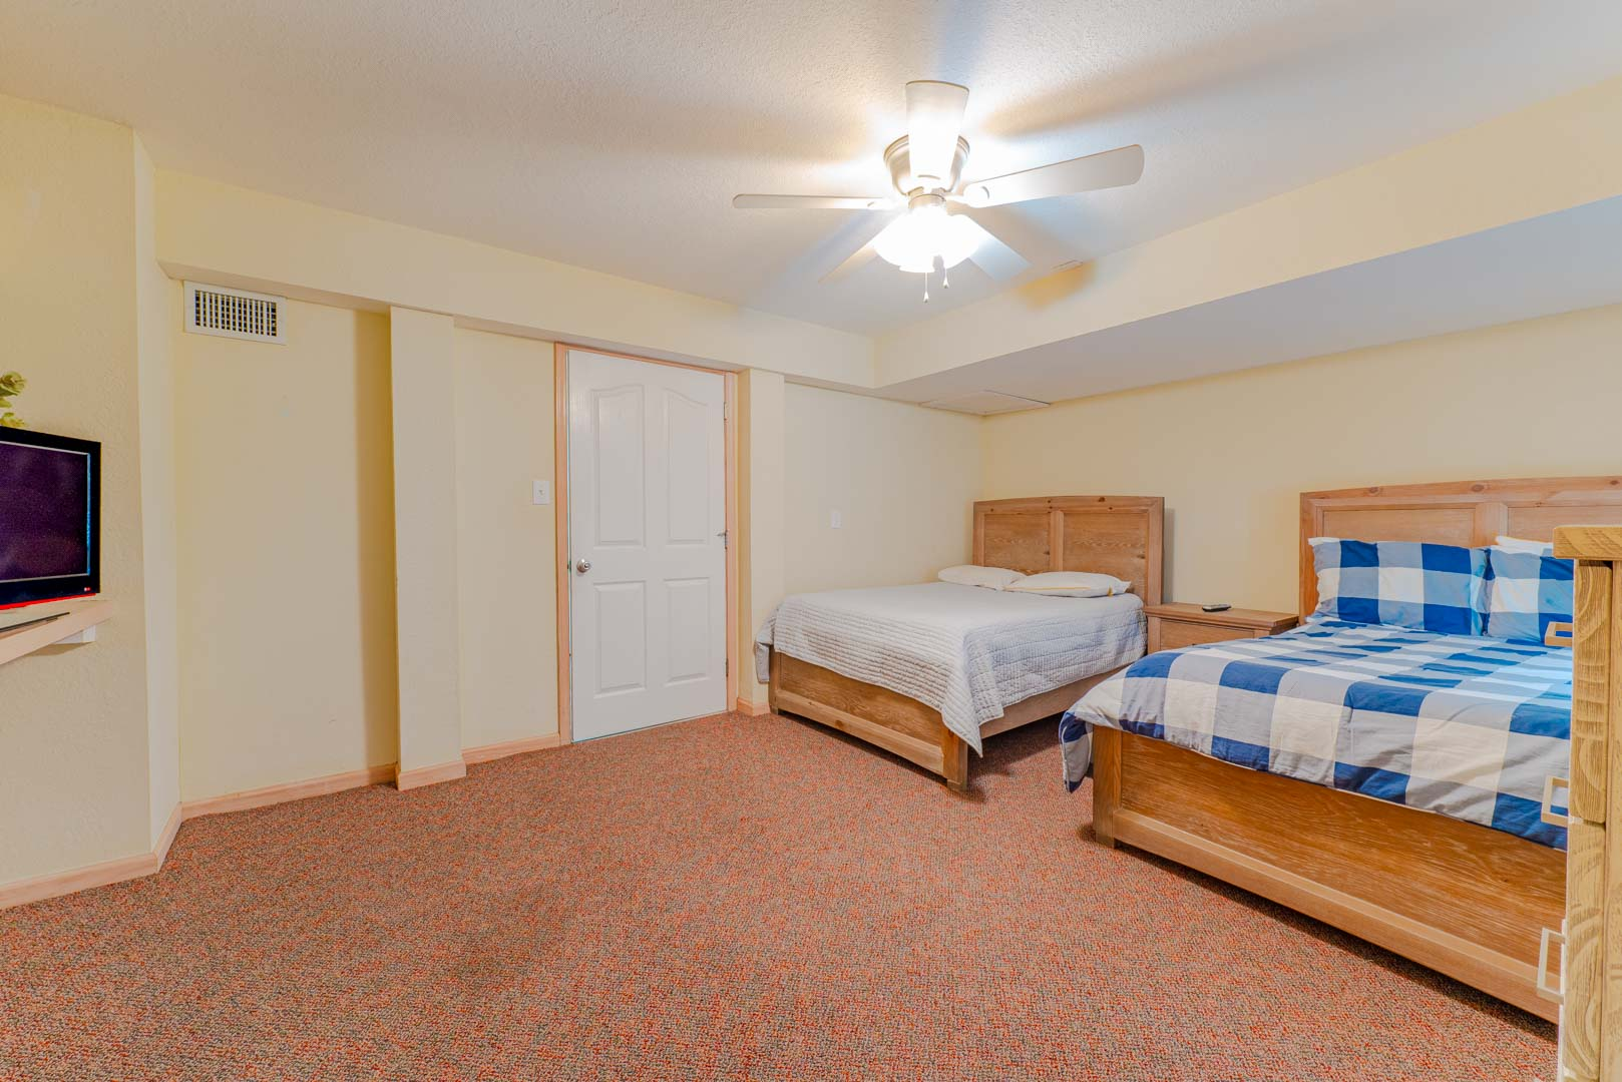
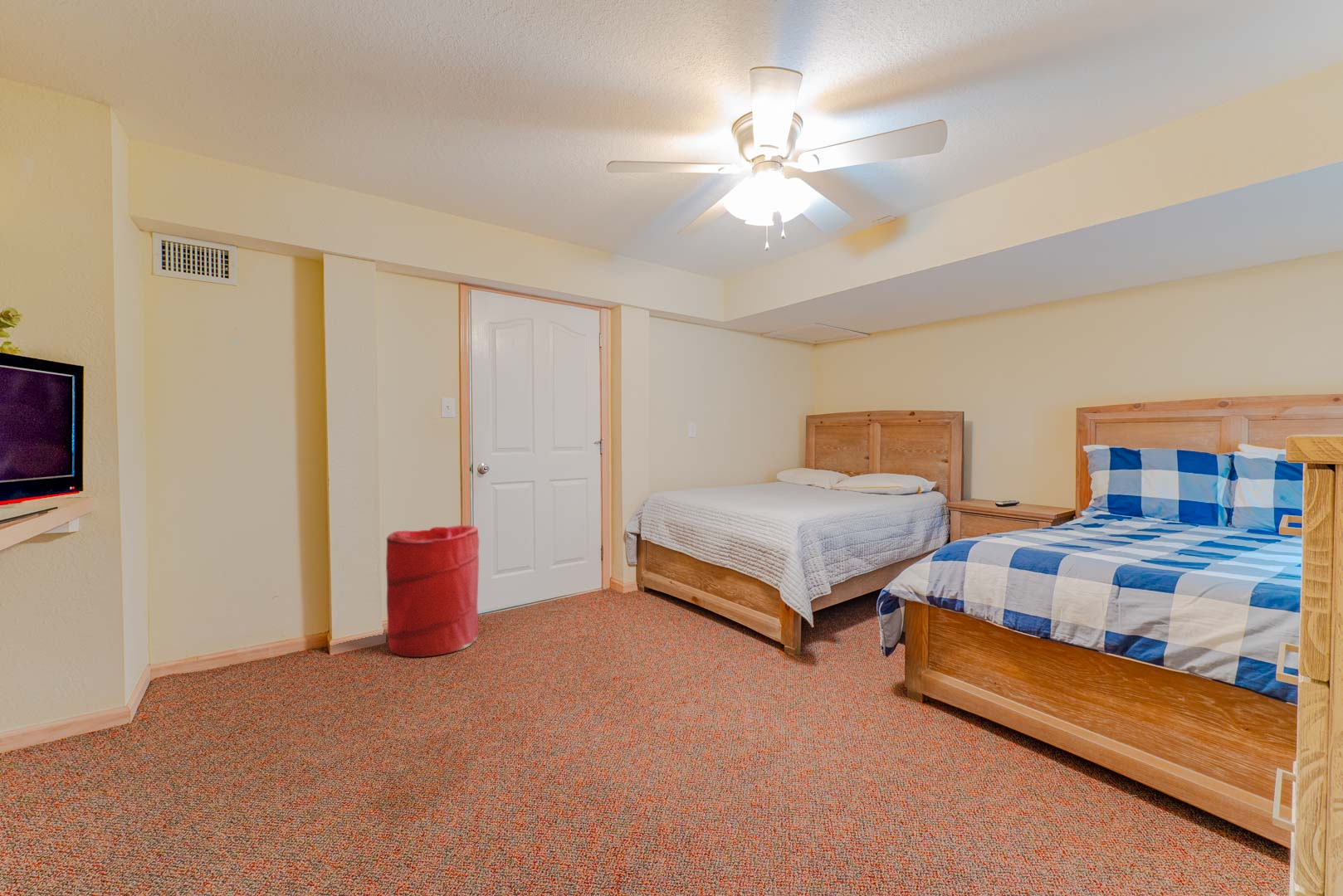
+ laundry hamper (434, 583)
